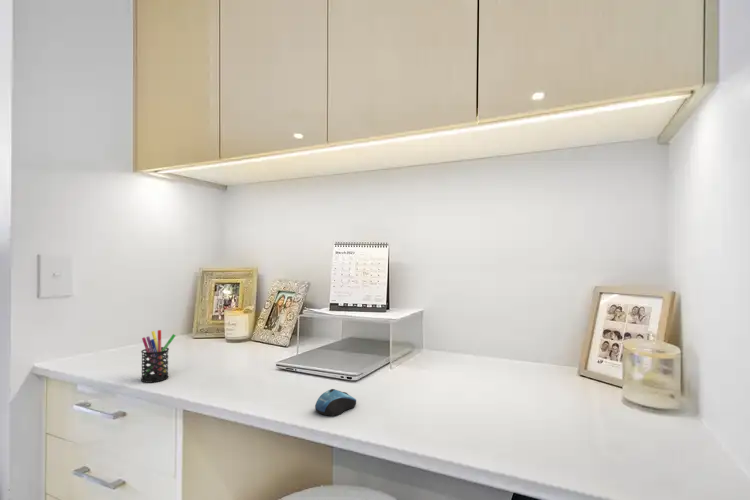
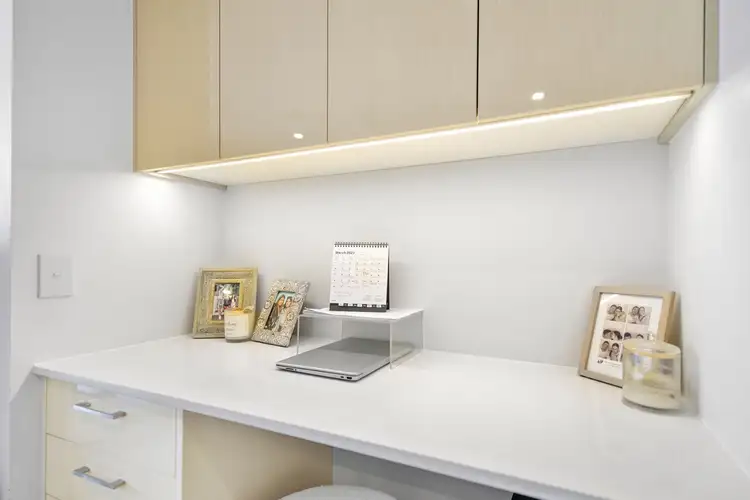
- computer mouse (335, 397)
- pen holder (158, 353)
